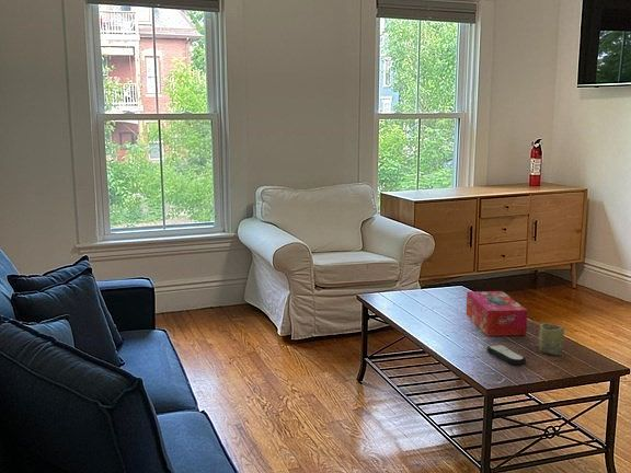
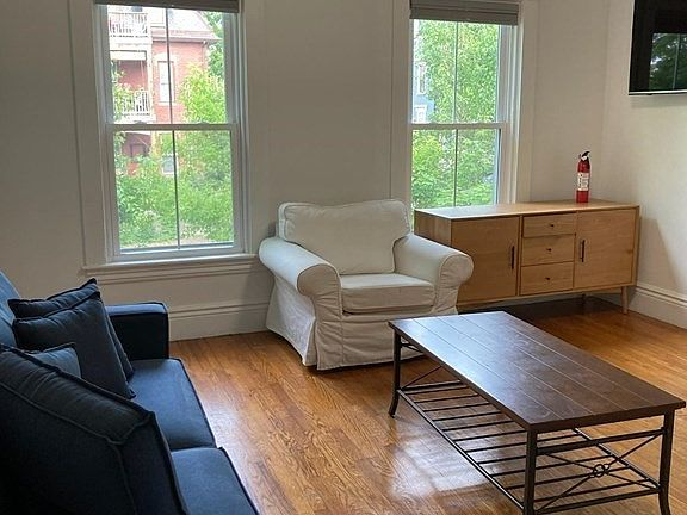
- tissue box (495, 312)
- remote control (506, 354)
- cup (551, 338)
